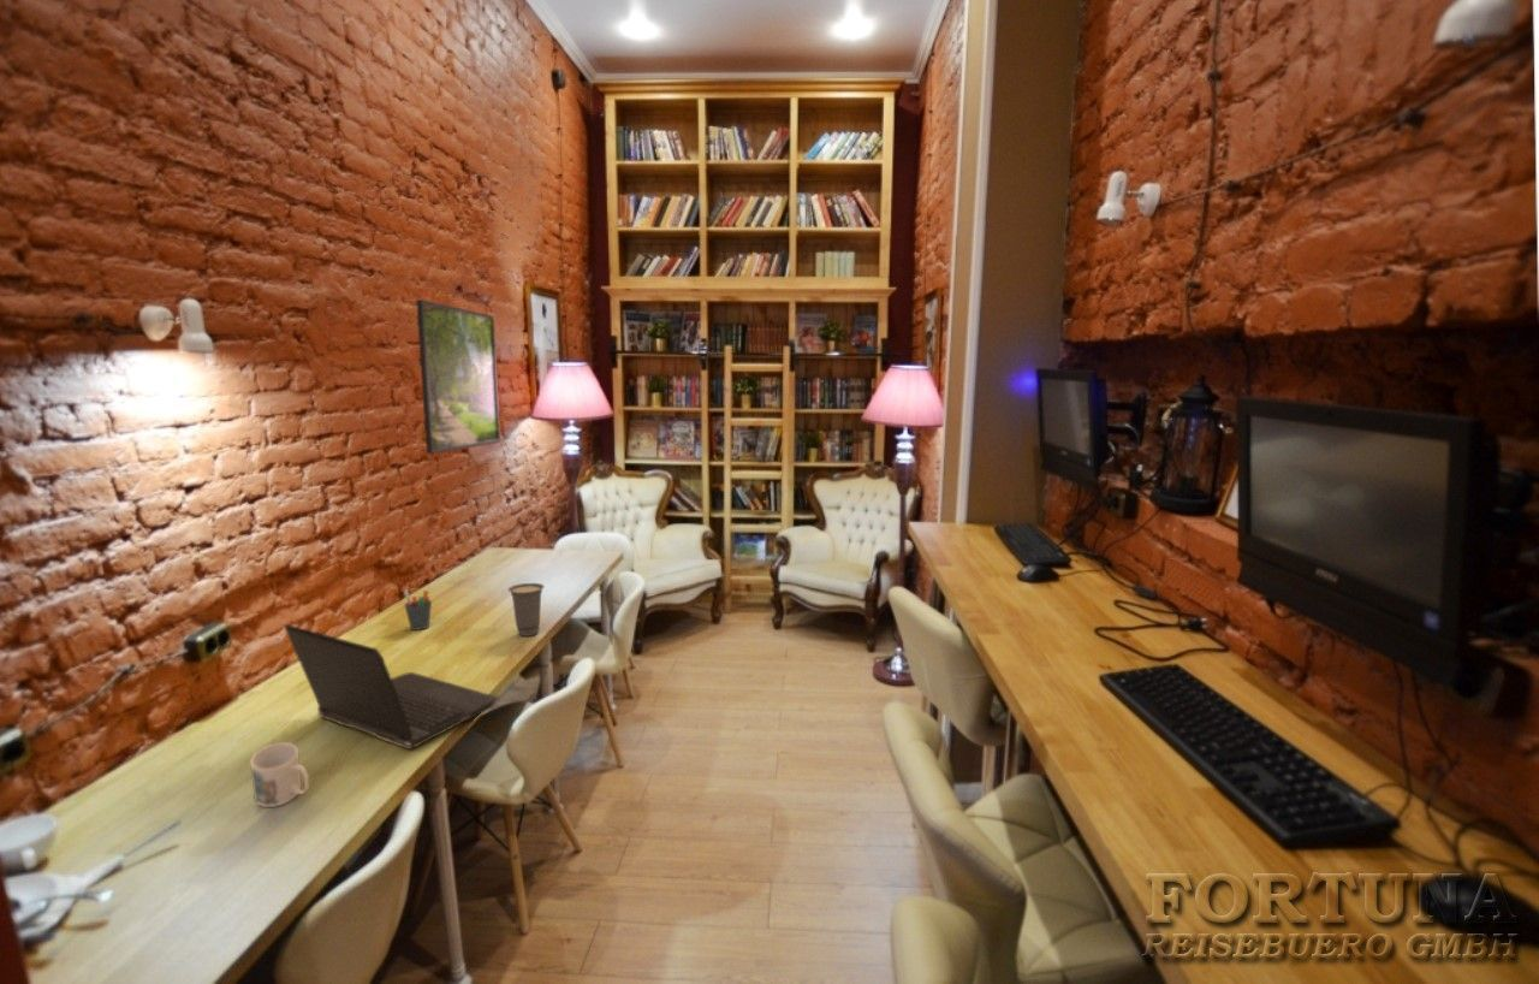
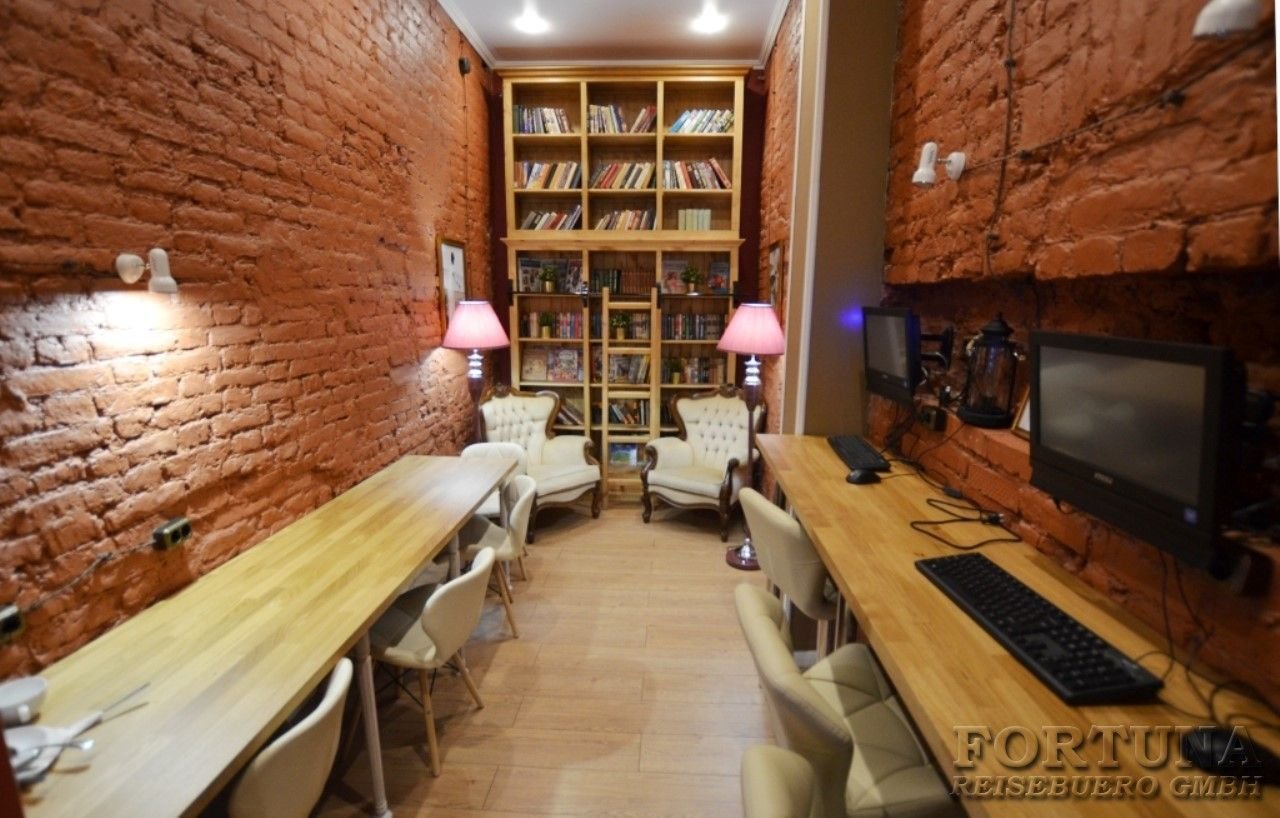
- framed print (463, 379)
- mug (284, 772)
- laptop computer (399, 675)
- pen holder (418, 609)
- cup (527, 610)
